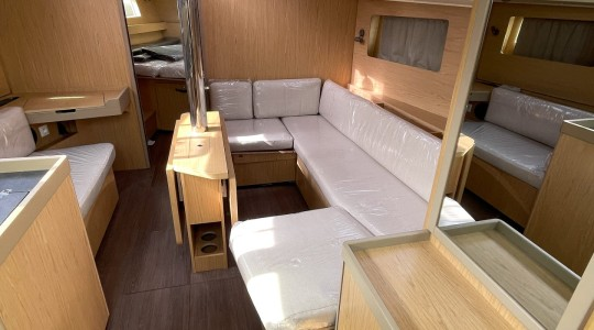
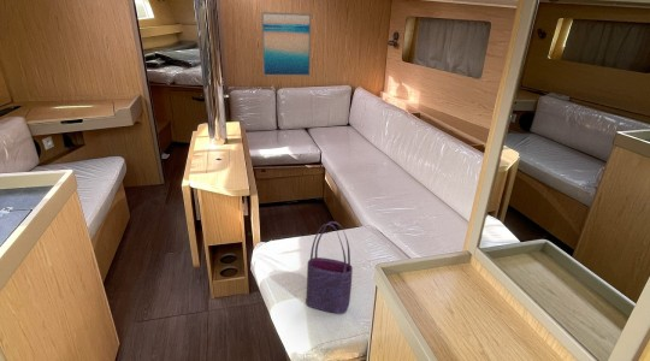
+ tote bag (329, 266)
+ wall art (286, 45)
